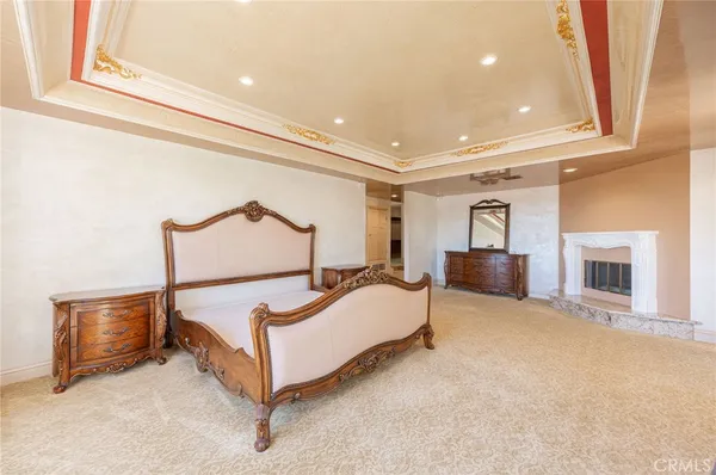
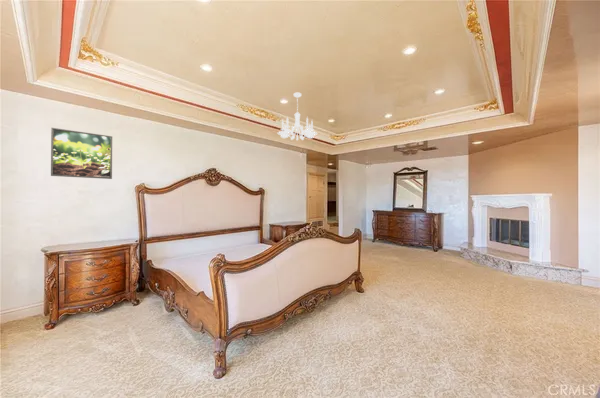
+ chandelier (297, 117)
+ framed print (83, 154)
